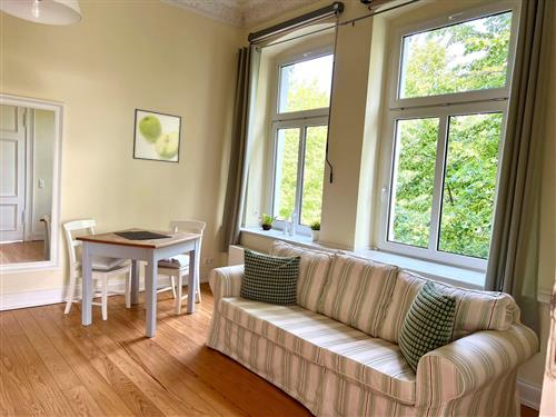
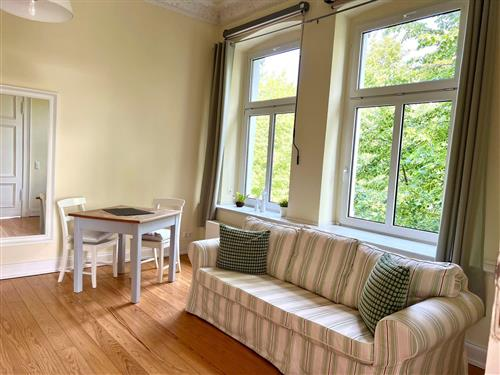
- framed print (158, 137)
